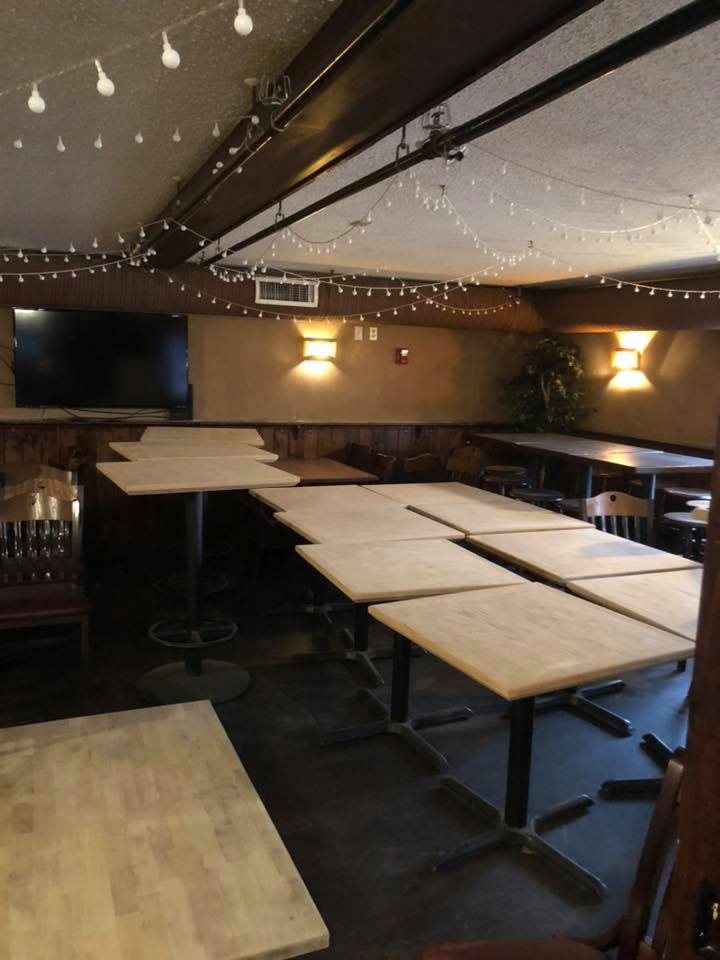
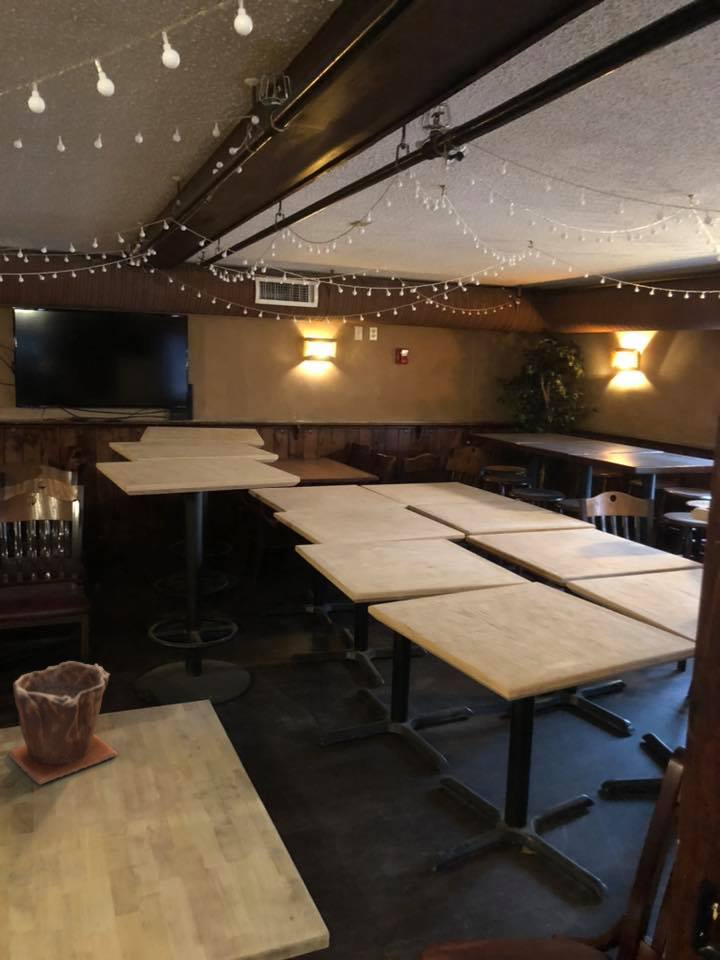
+ plant pot (62, 715)
